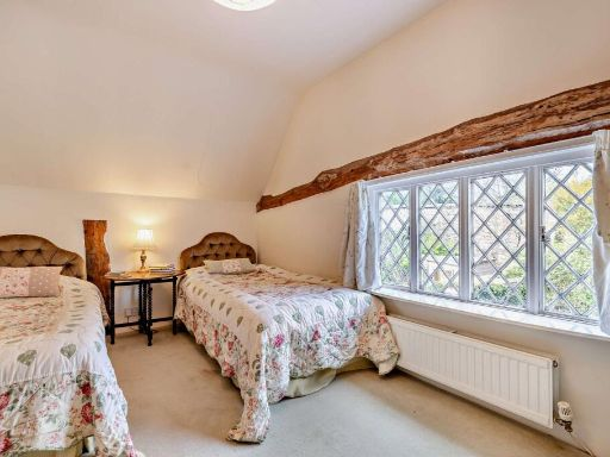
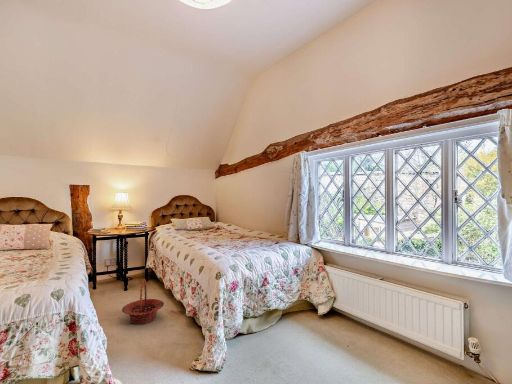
+ basket (144, 299)
